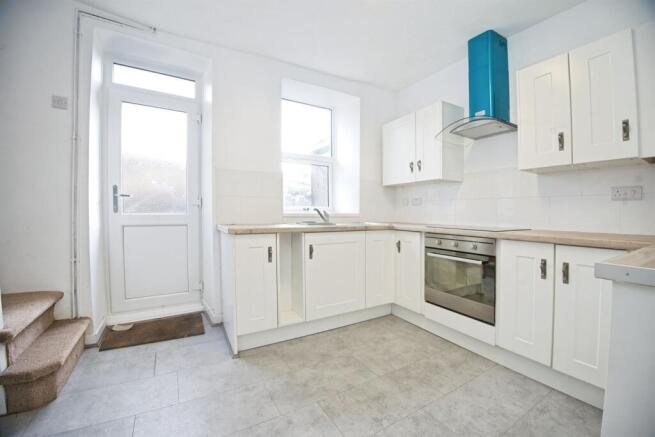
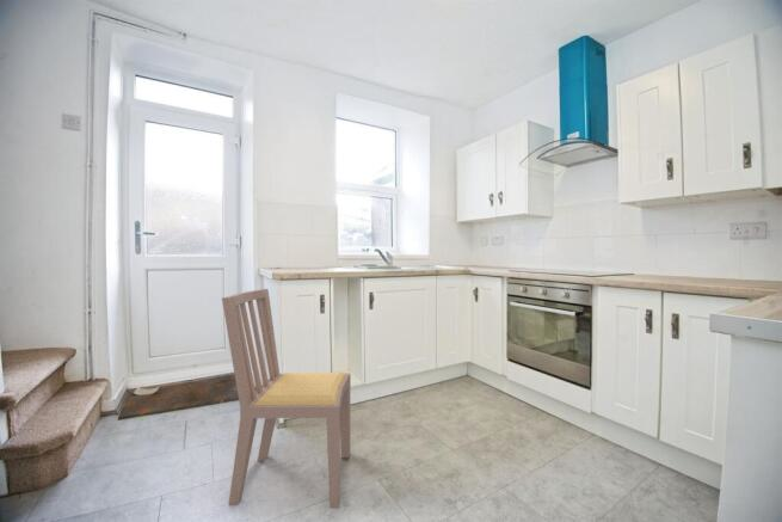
+ dining chair (294, 385)
